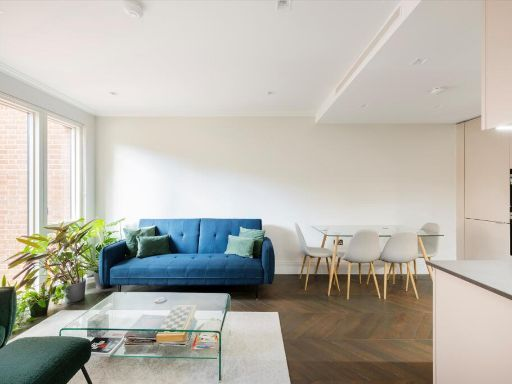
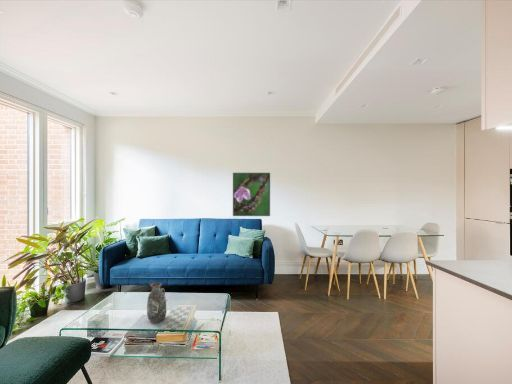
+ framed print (251, 194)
+ decorative vase (158, 300)
